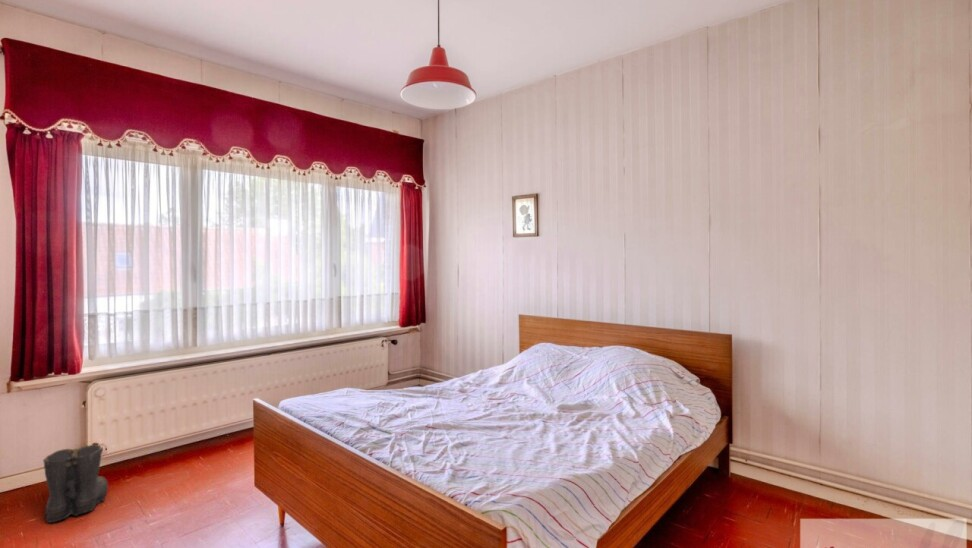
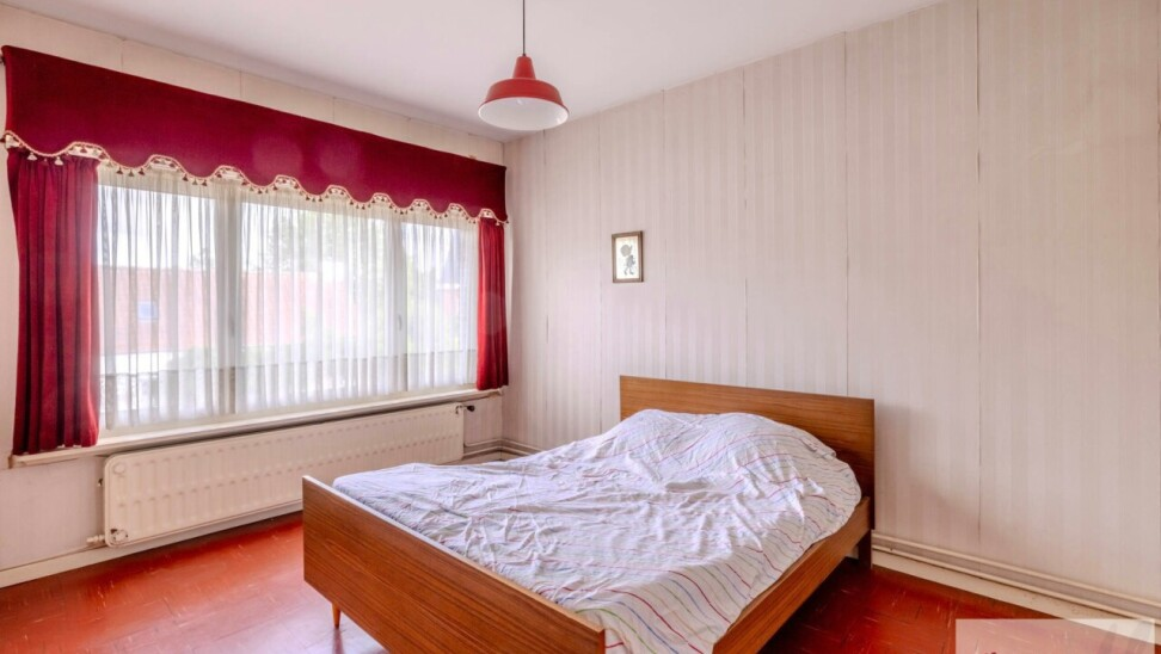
- boots (77, 475)
